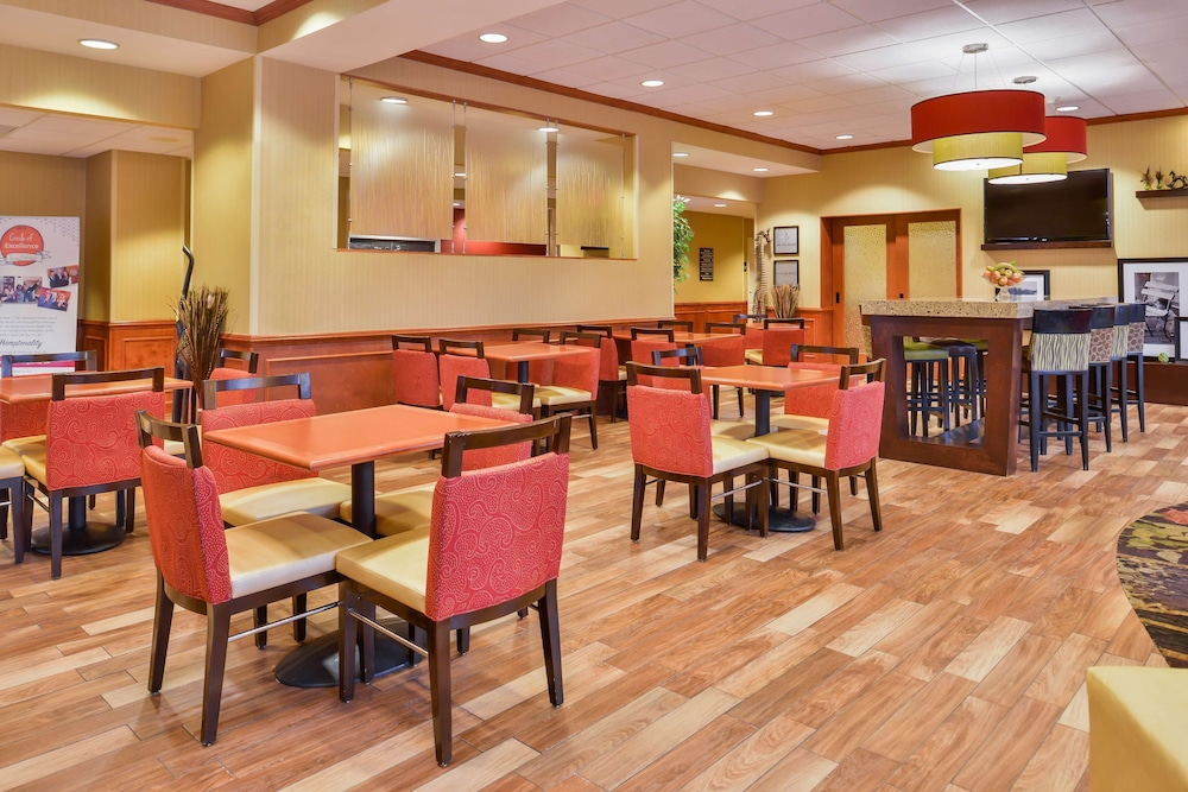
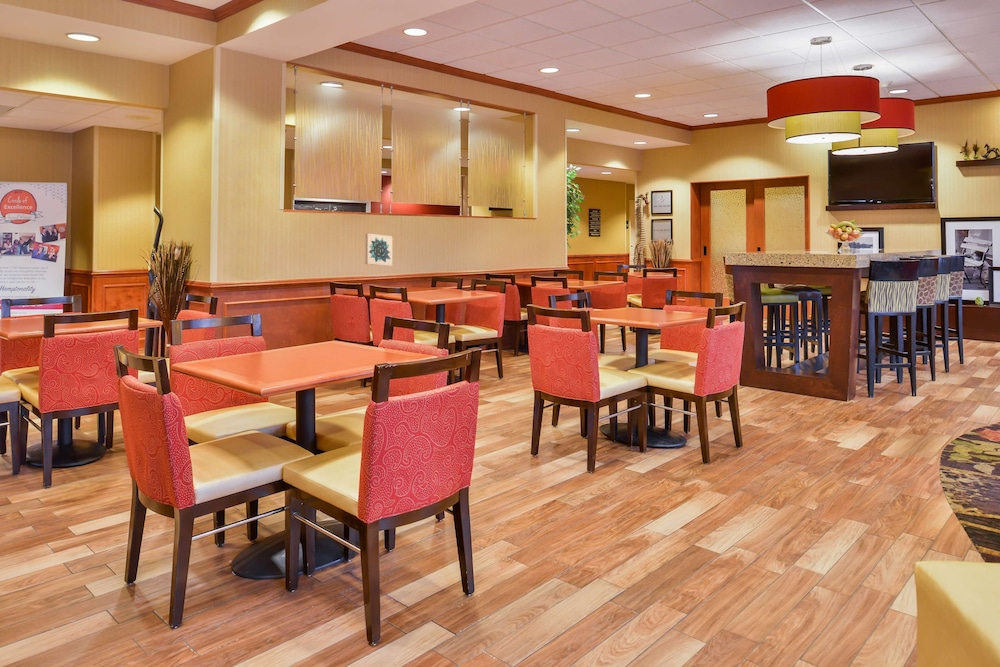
+ wall art (379, 250)
